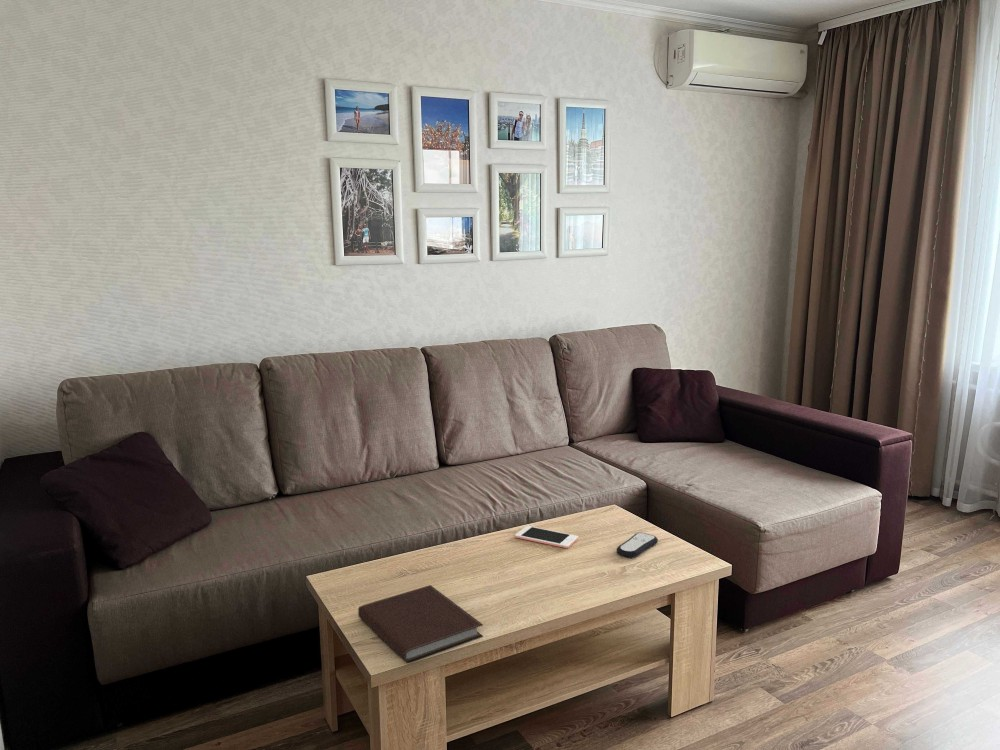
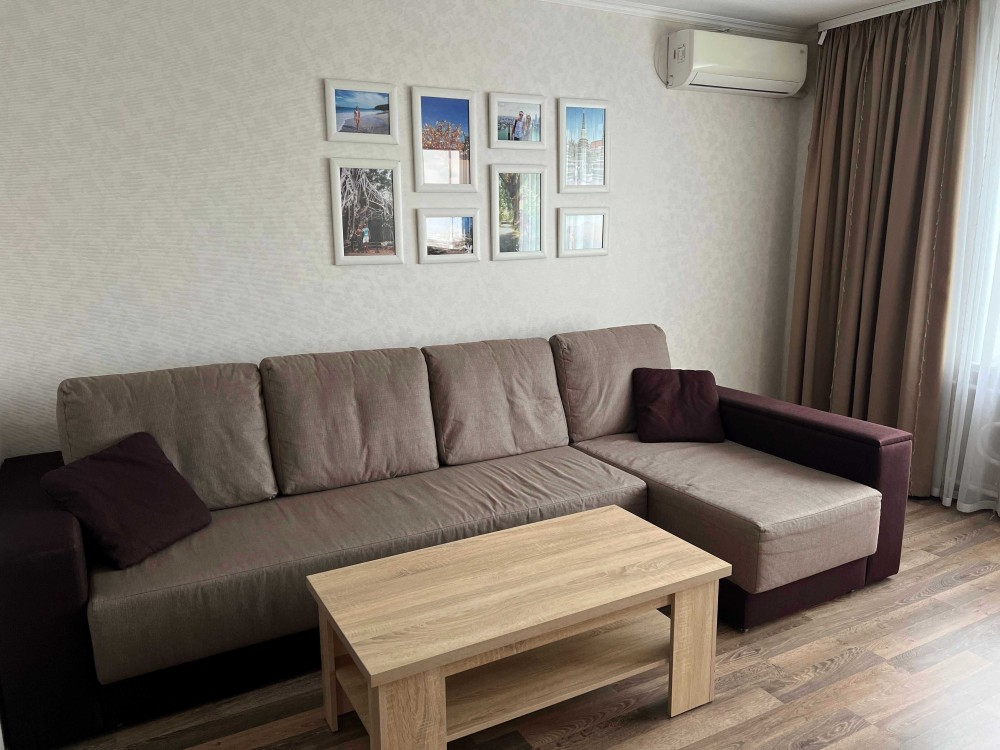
- remote control (636, 544)
- cell phone (546, 536)
- notebook (419, 621)
